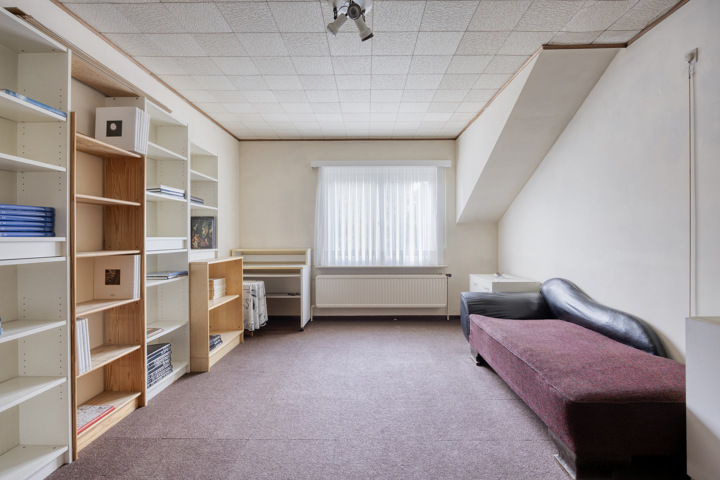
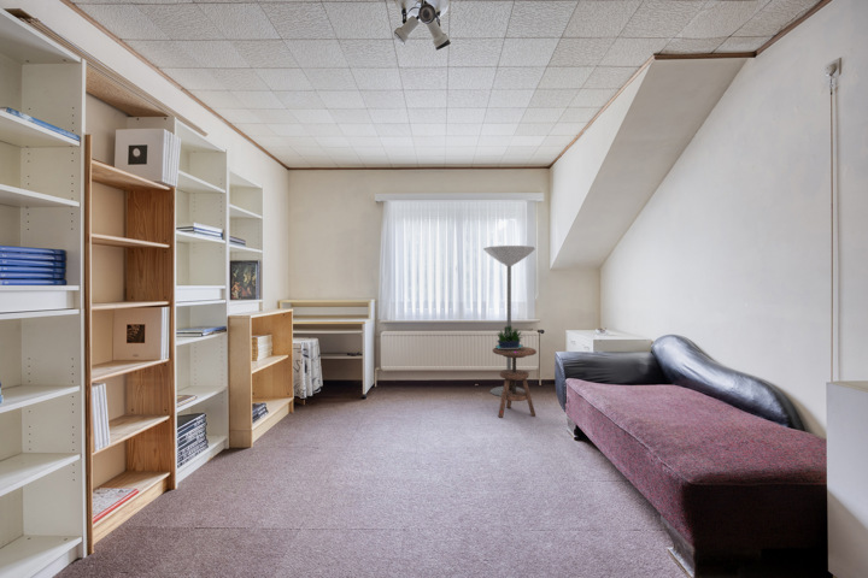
+ side table (514, 381)
+ potted plant (511, 337)
+ floor lamp (509, 319)
